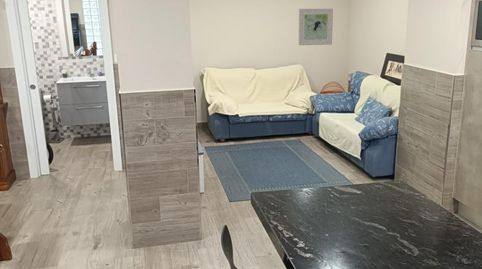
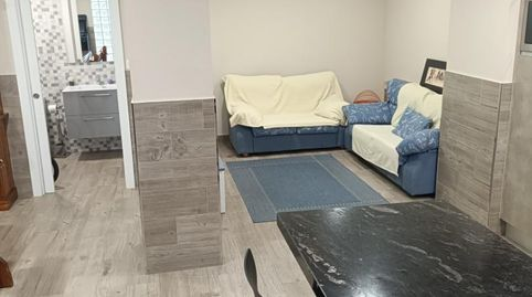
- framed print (315, 27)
